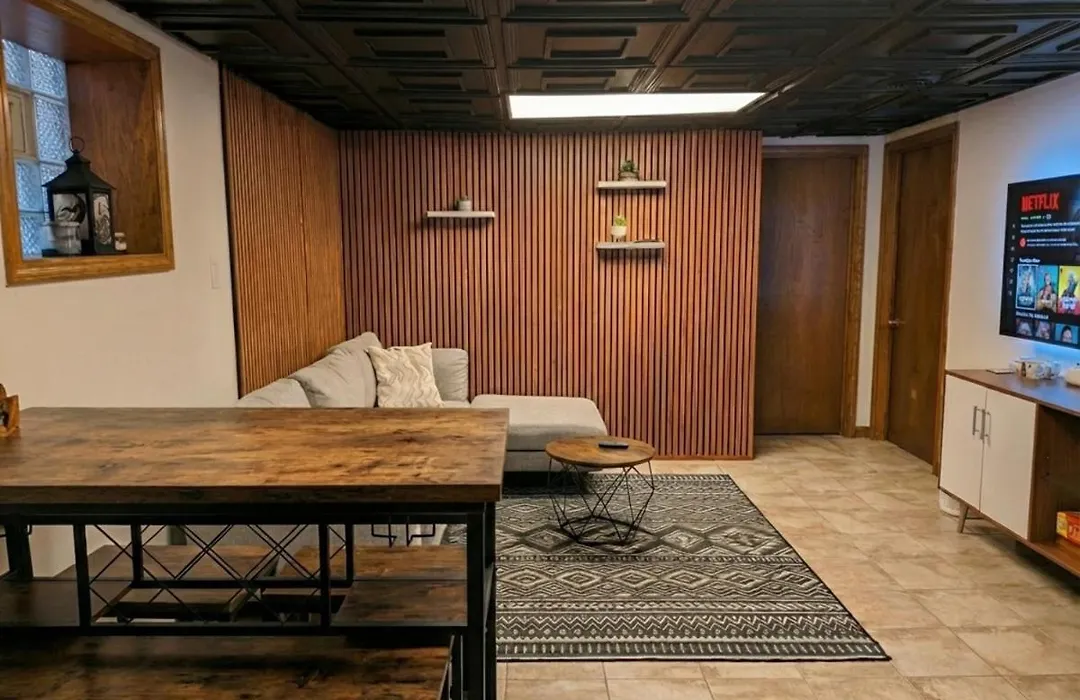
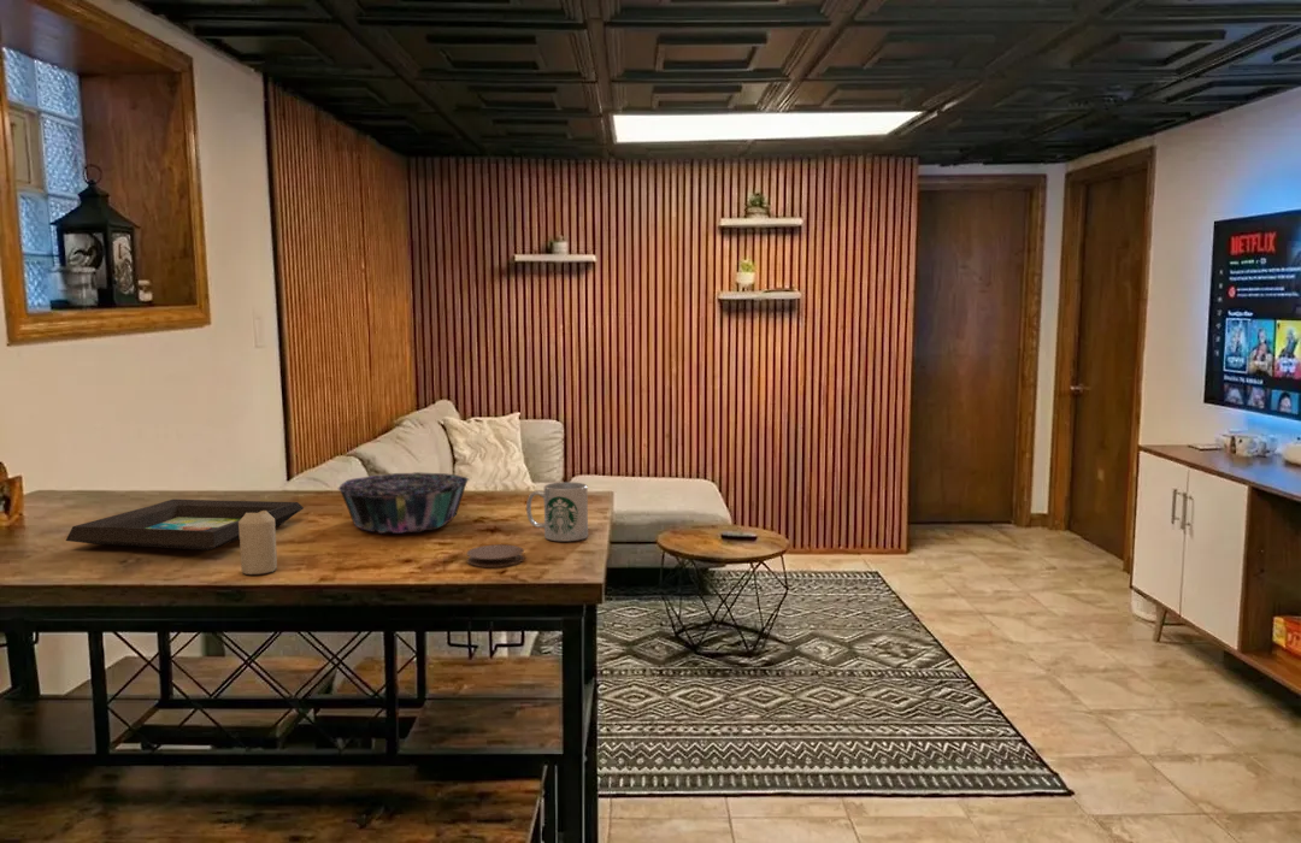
+ candle (258, 541)
+ picture frame (190, 524)
+ decorative bowl (405, 502)
+ mug (557, 511)
+ coaster (495, 555)
